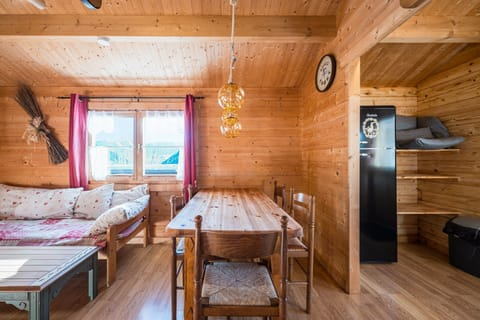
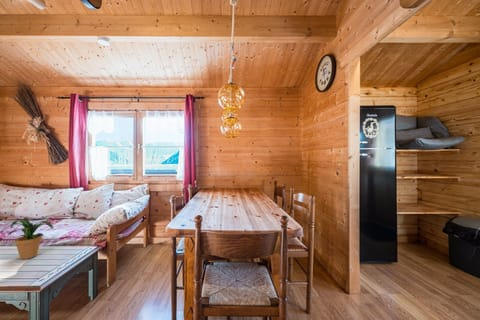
+ potted plant (28, 238)
